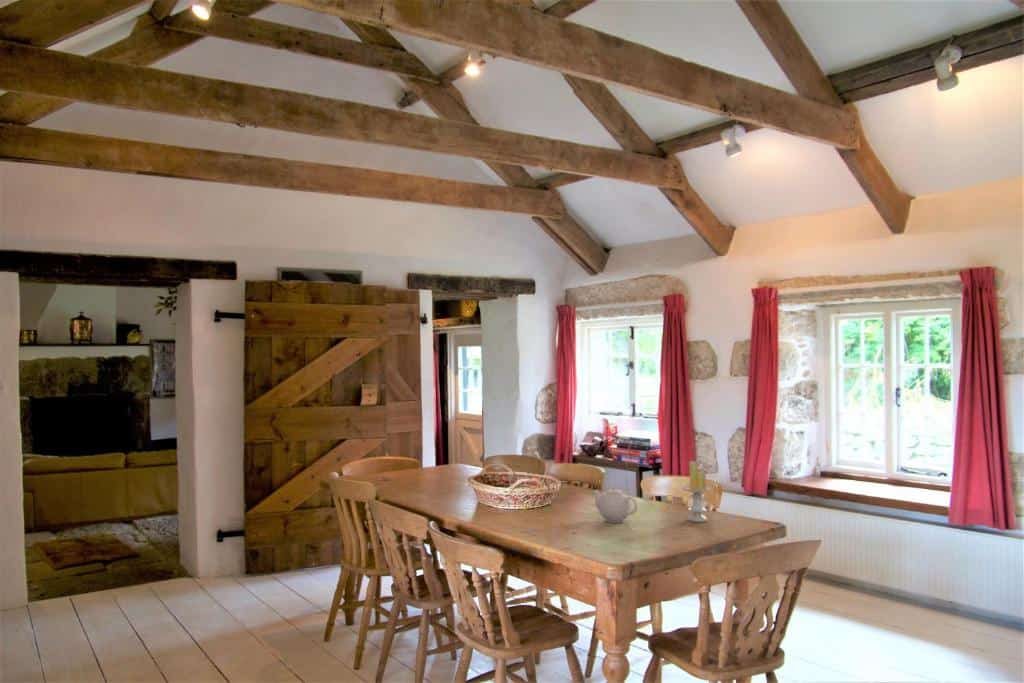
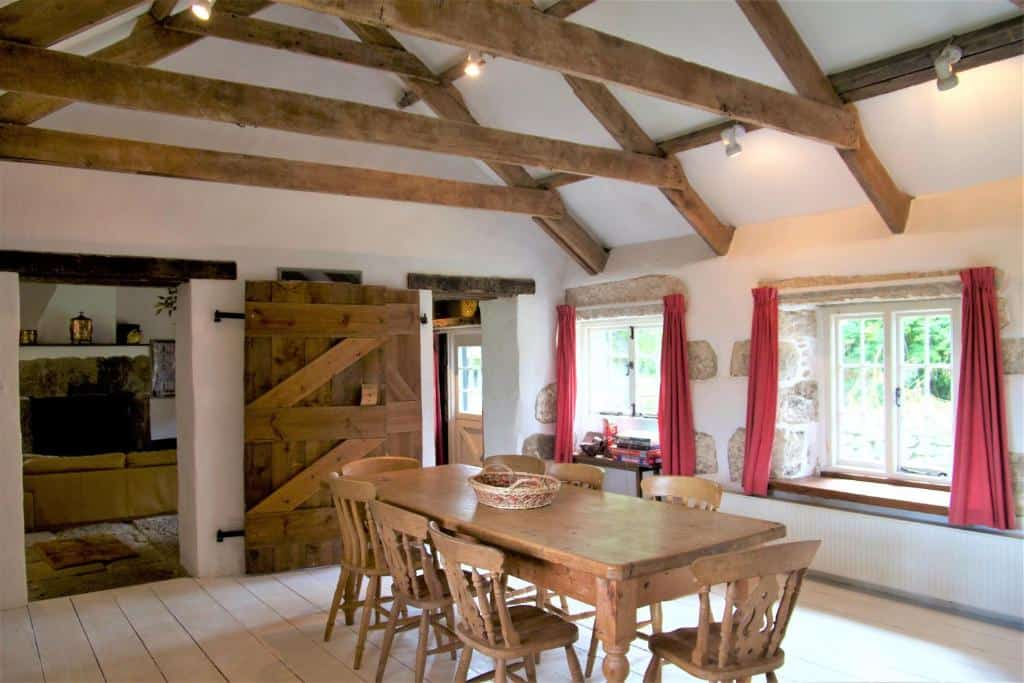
- teapot (614, 503)
- candle (697, 490)
